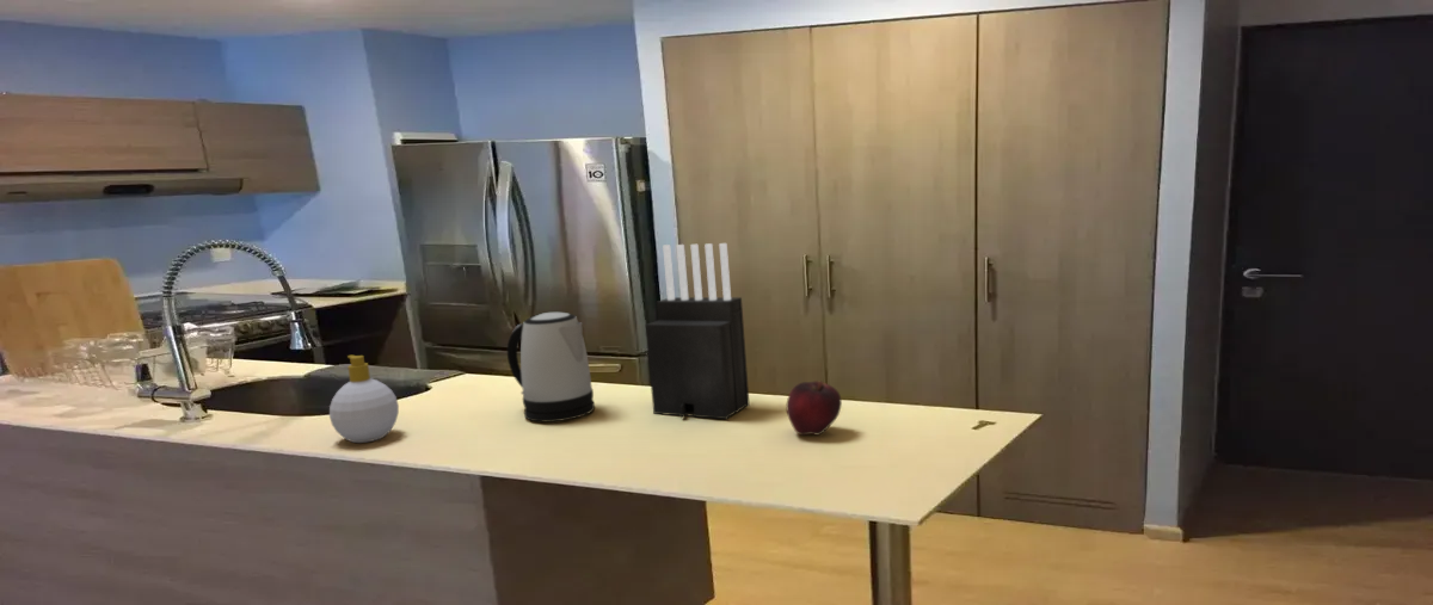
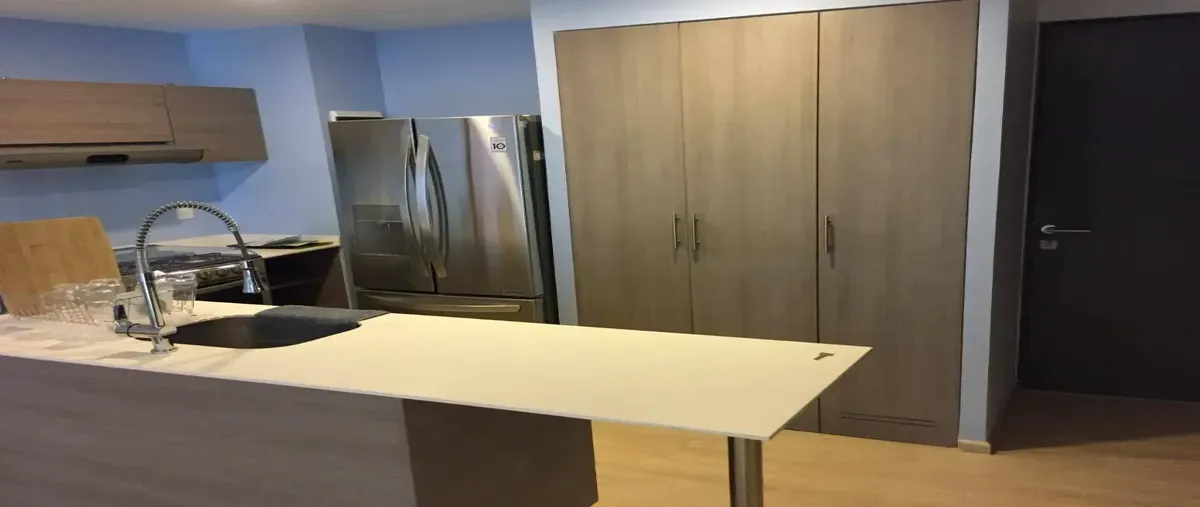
- knife block (691, 329)
- fruit (812, 407)
- soap bottle (362, 397)
- kettle (546, 363)
